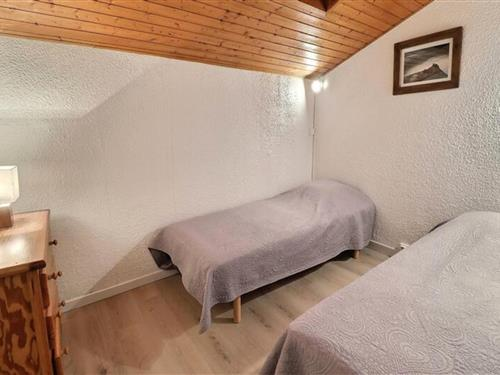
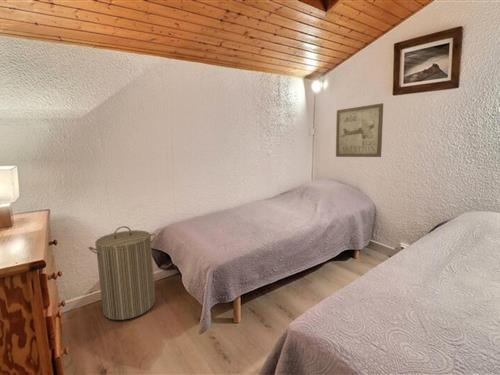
+ wall art (357, 132)
+ laundry hamper (126, 266)
